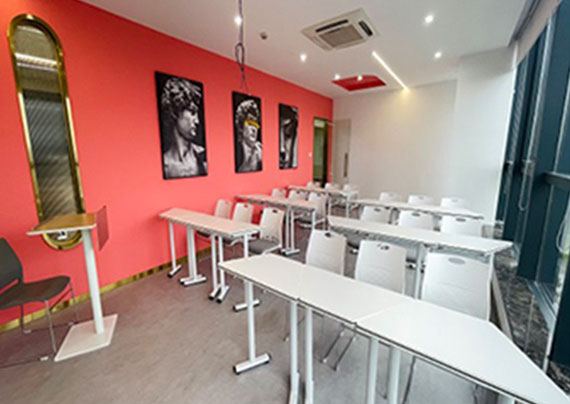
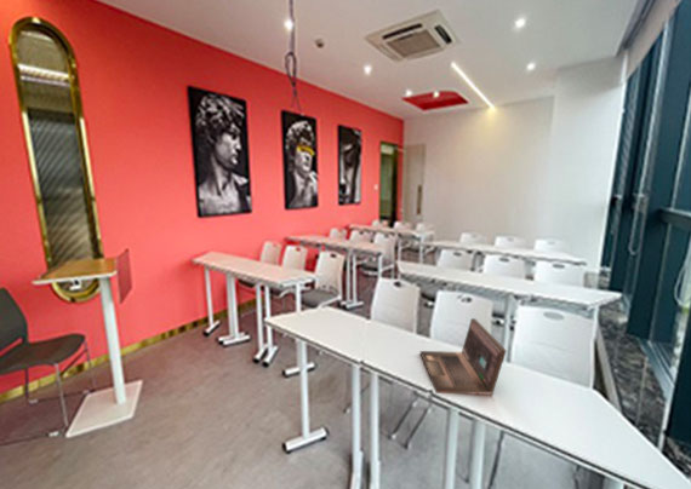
+ laptop (457, 352)
